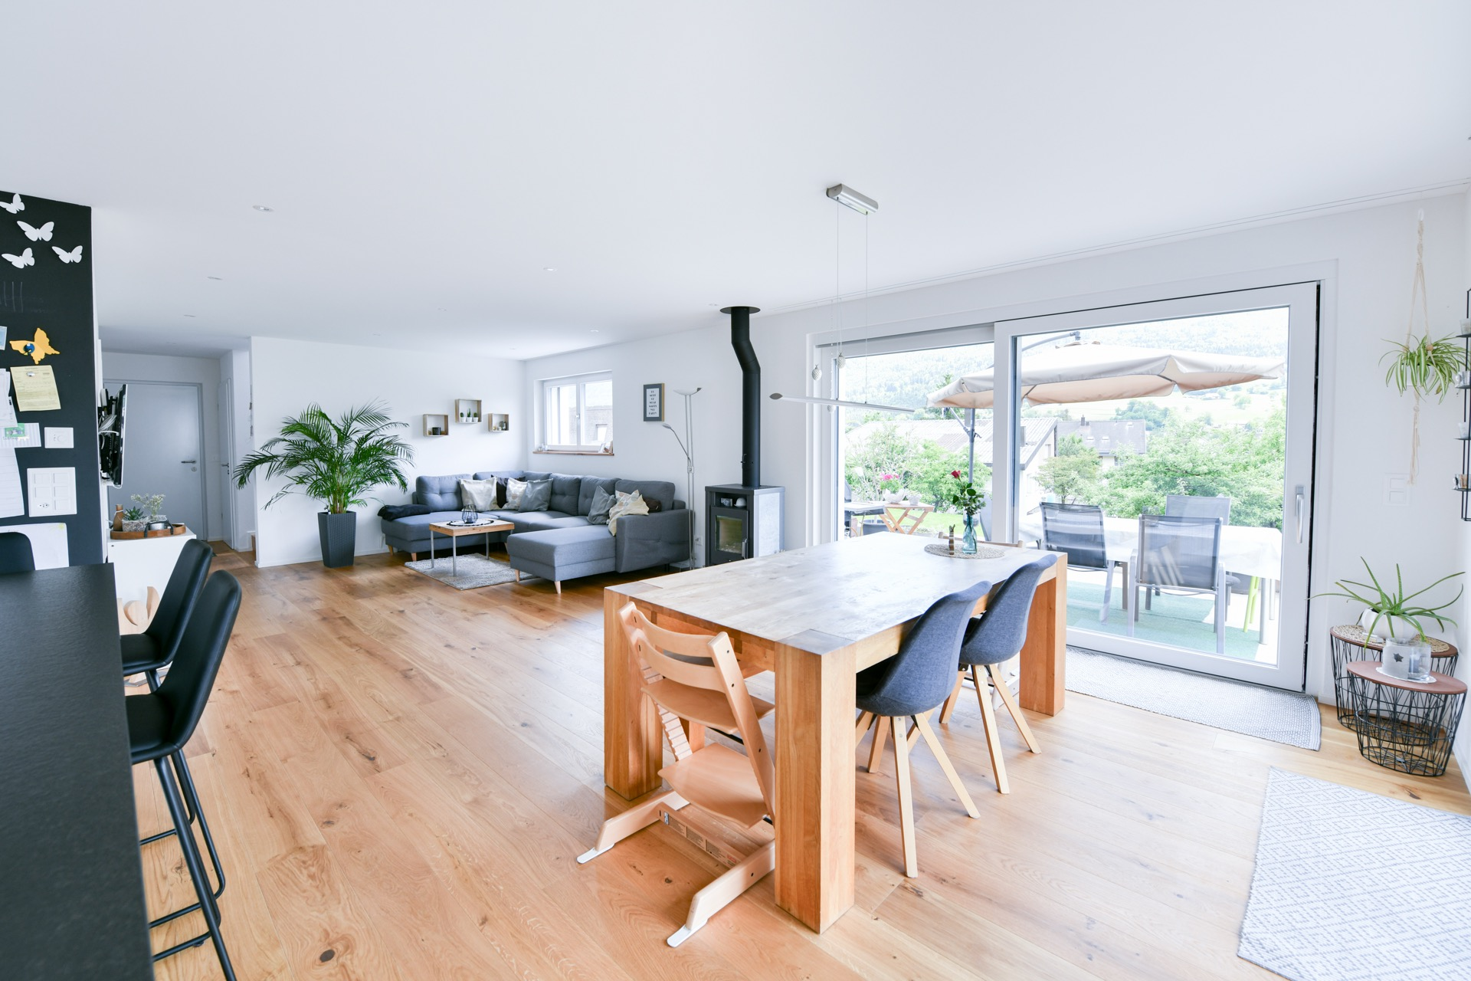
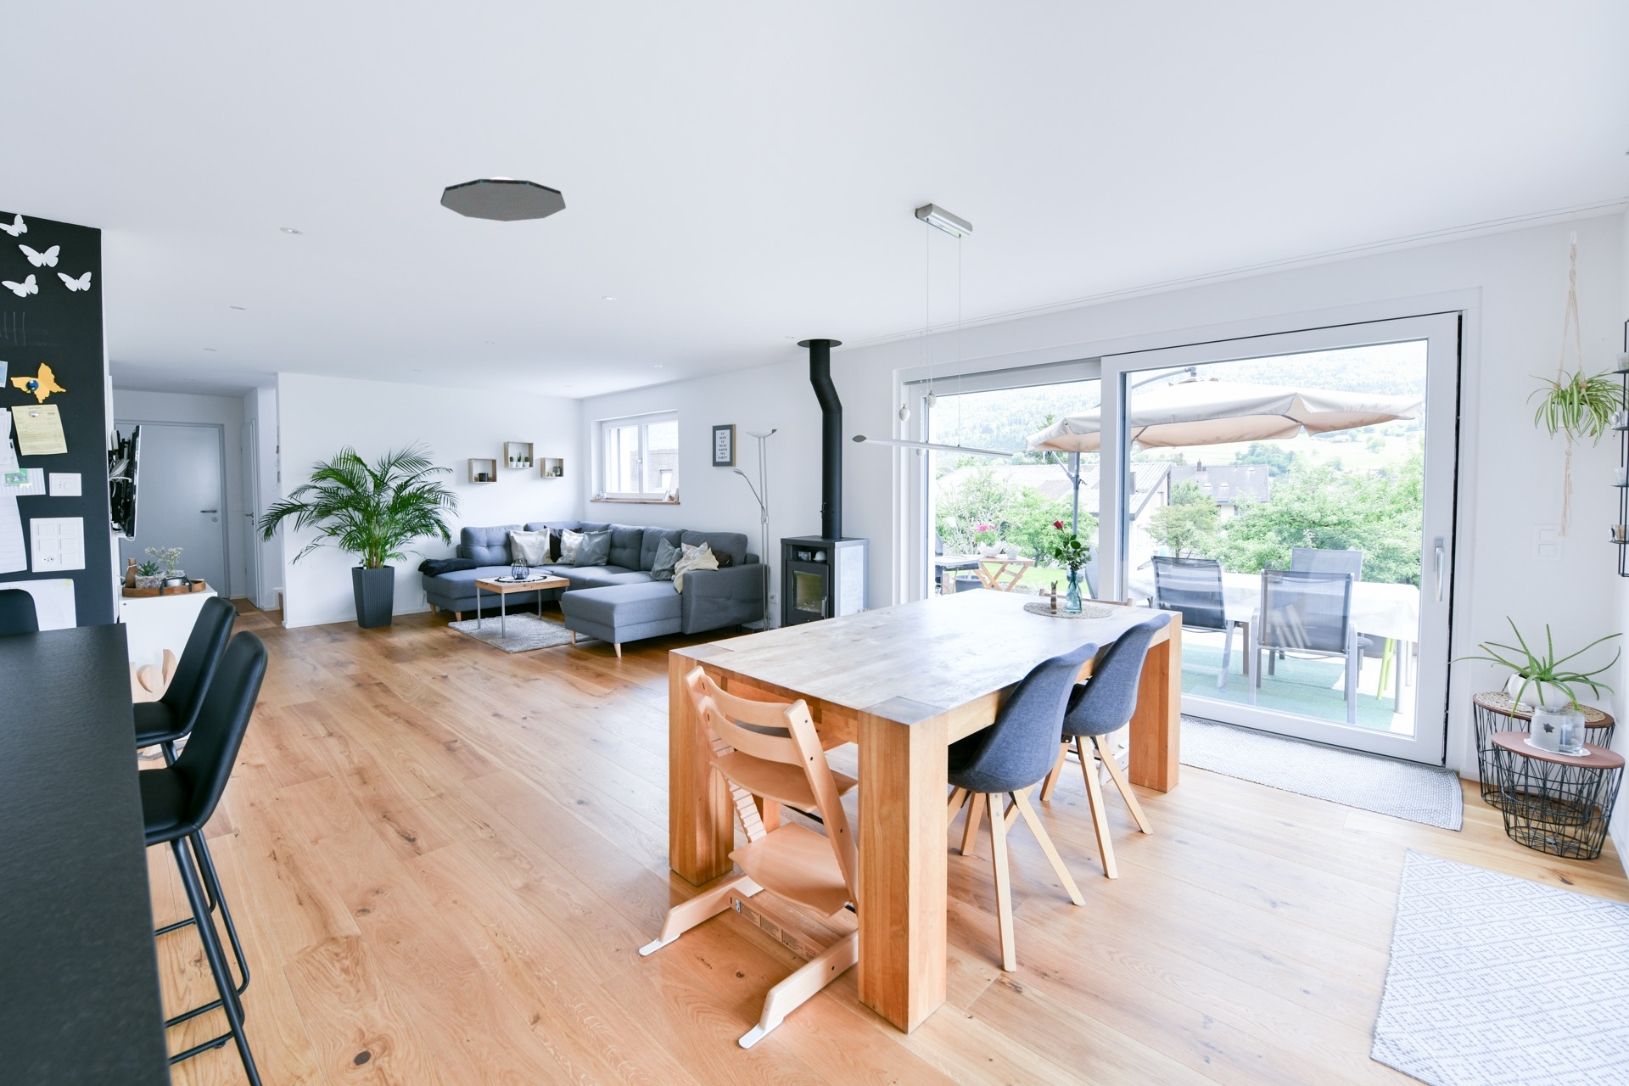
+ ceiling light (504, 196)
